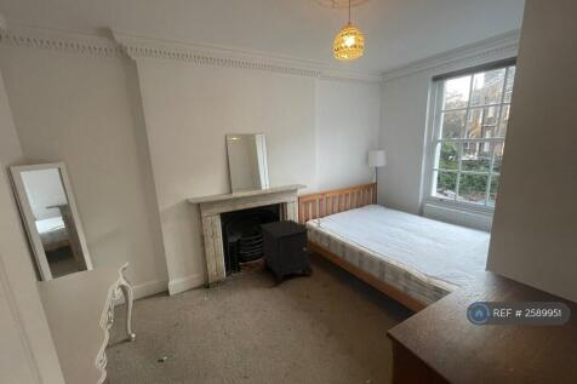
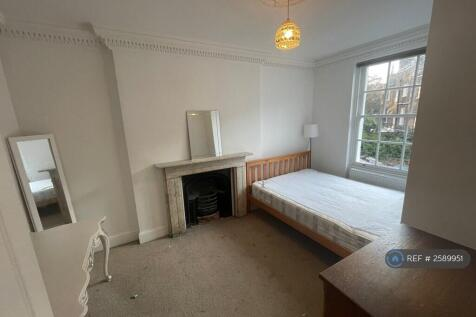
- nightstand (285, 250)
